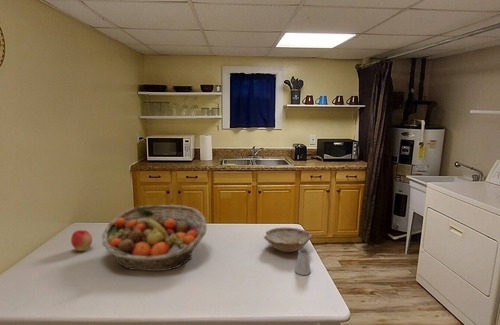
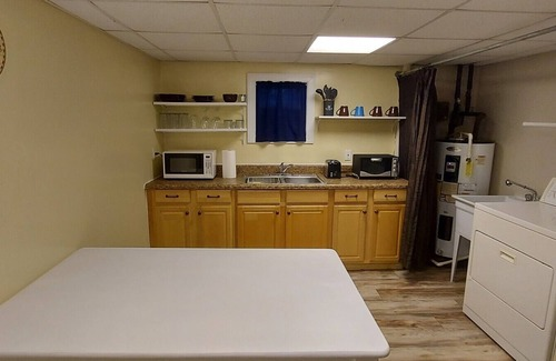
- fruit basket (156, 235)
- bowl (286, 241)
- saltshaker (303, 260)
- apple (81, 240)
